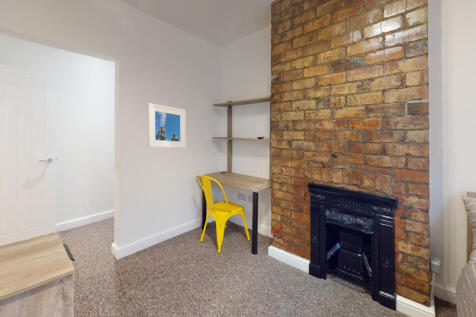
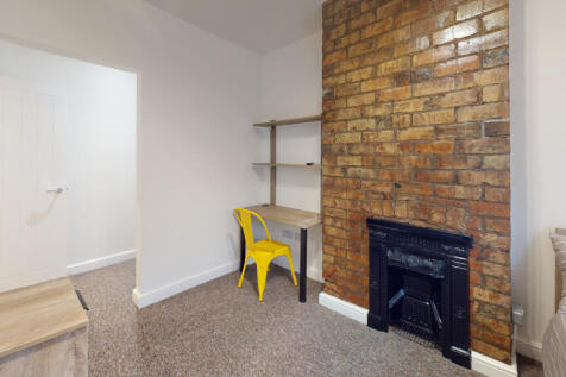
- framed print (168, 127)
